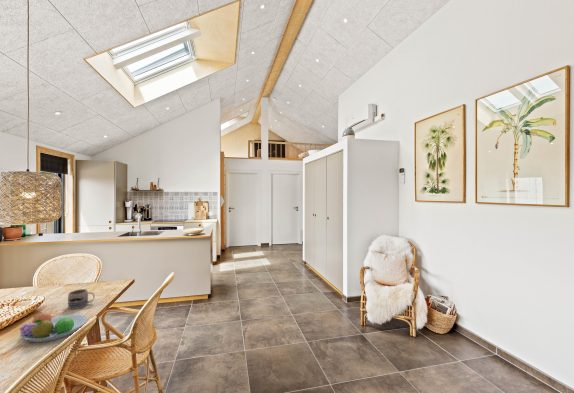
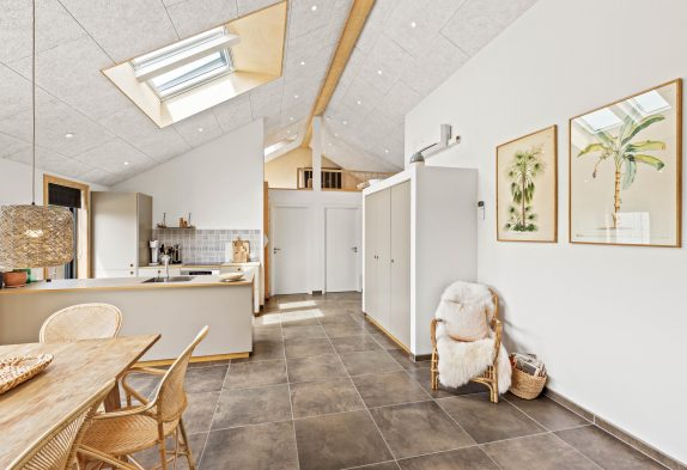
- fruit bowl (55, 321)
- mug (81, 298)
